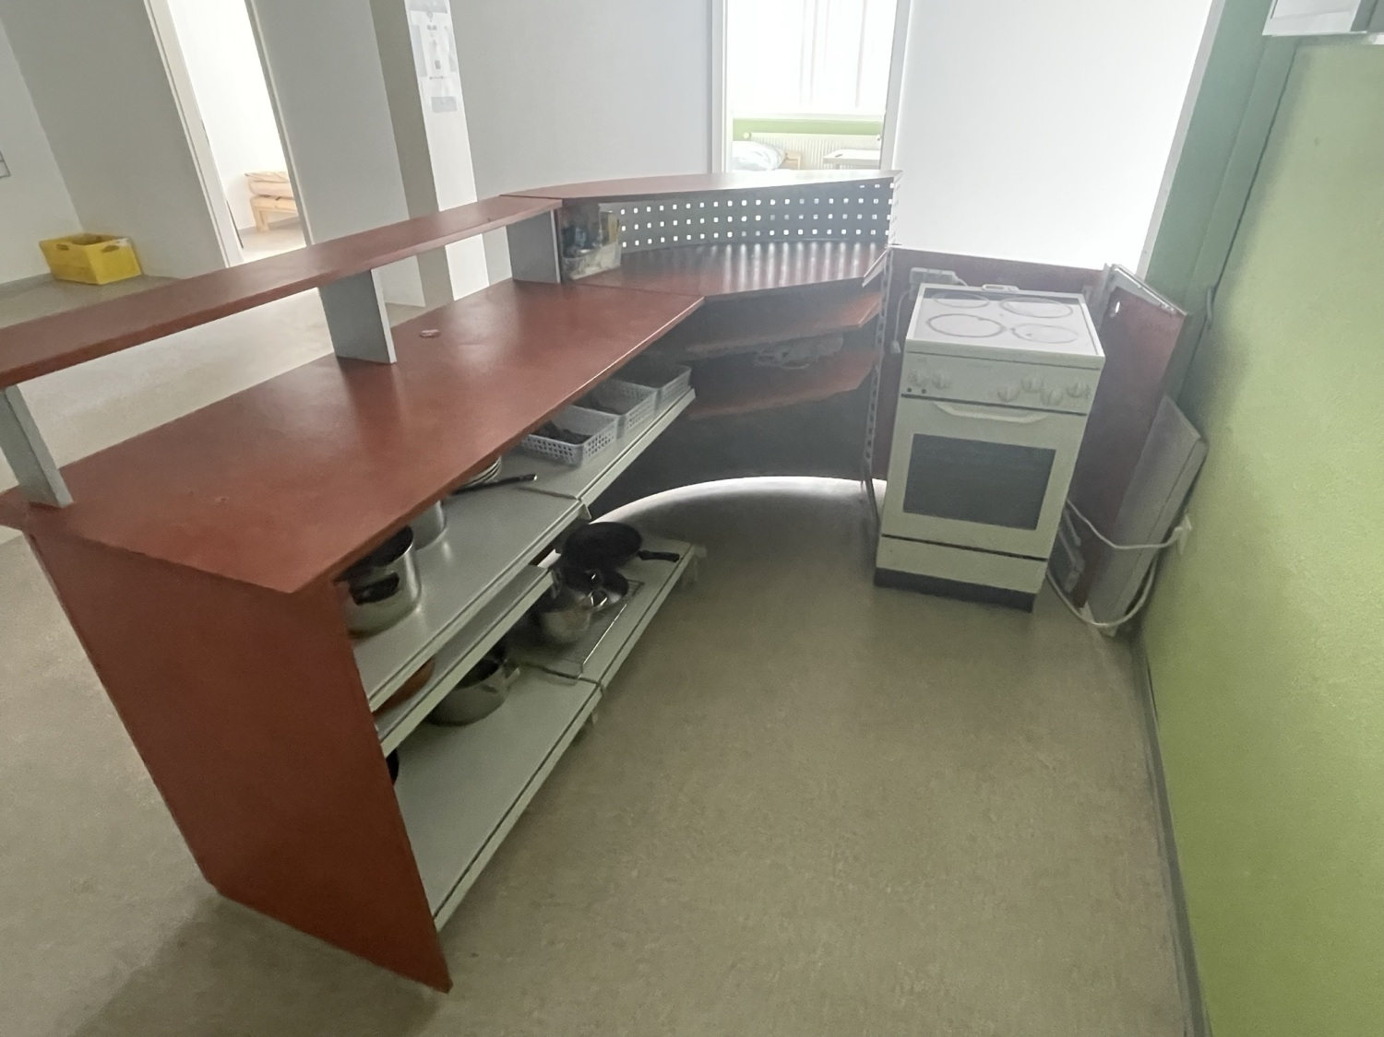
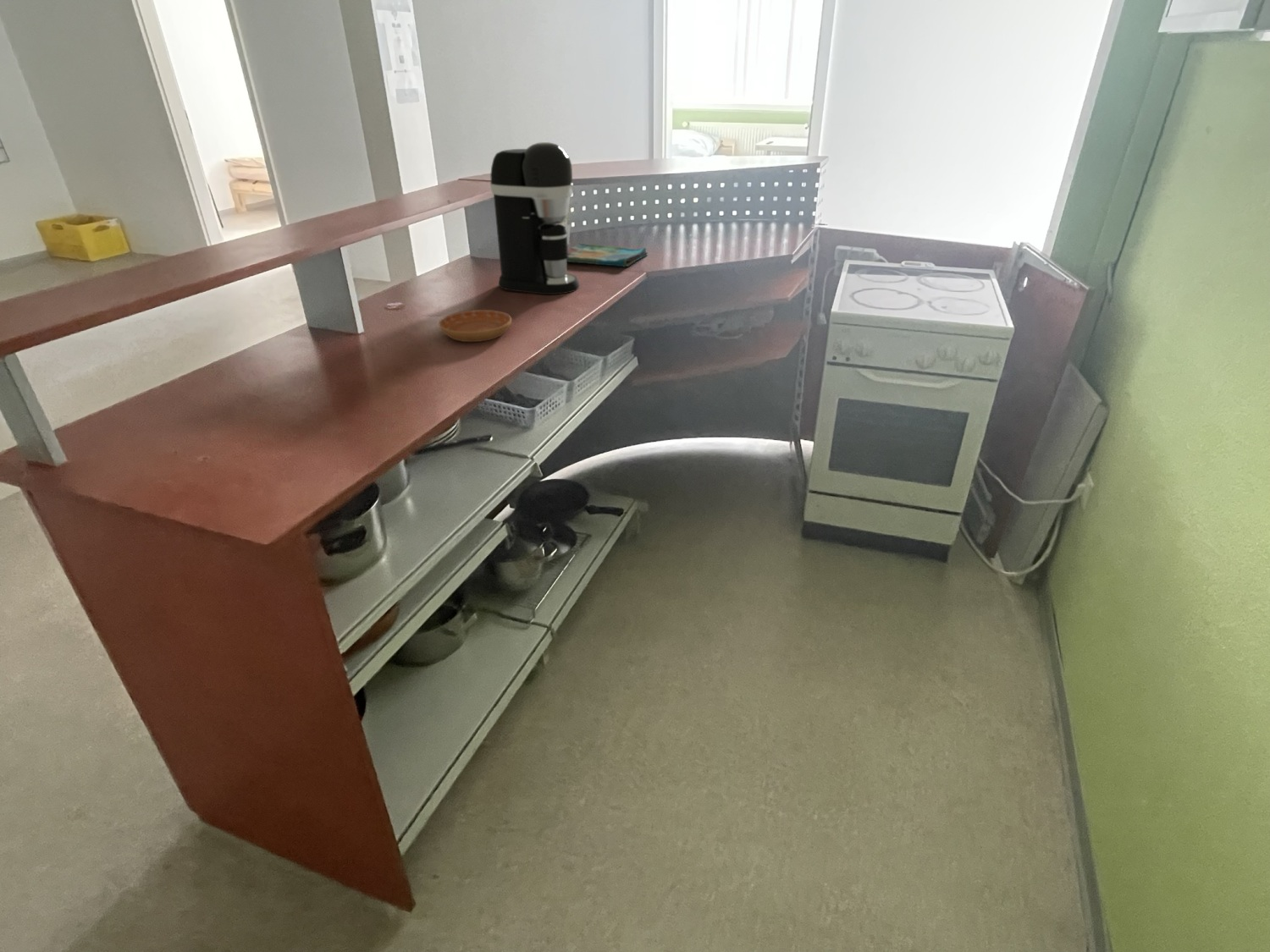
+ coffee maker (533, 217)
+ saucer (476, 326)
+ dish towel (601, 254)
